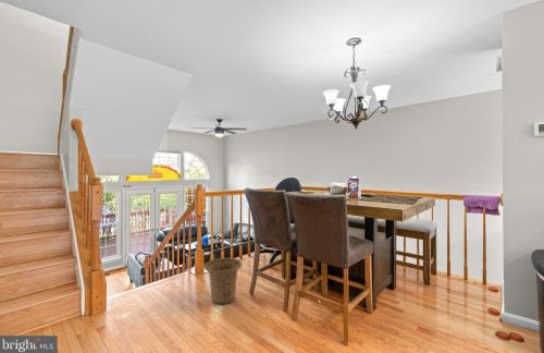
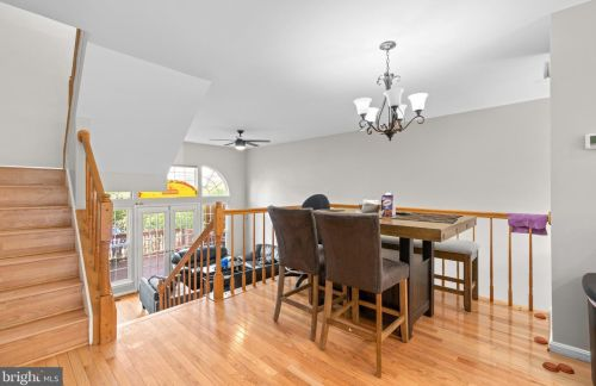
- basket (223, 281)
